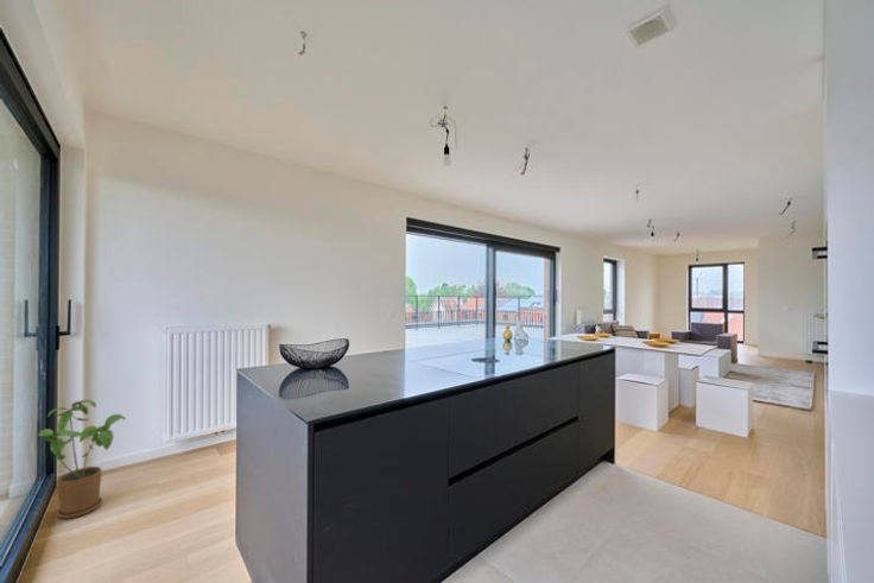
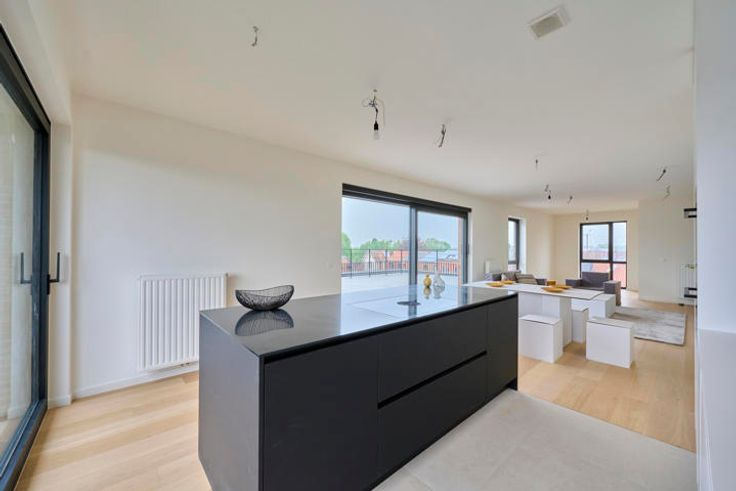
- house plant (84, 455)
